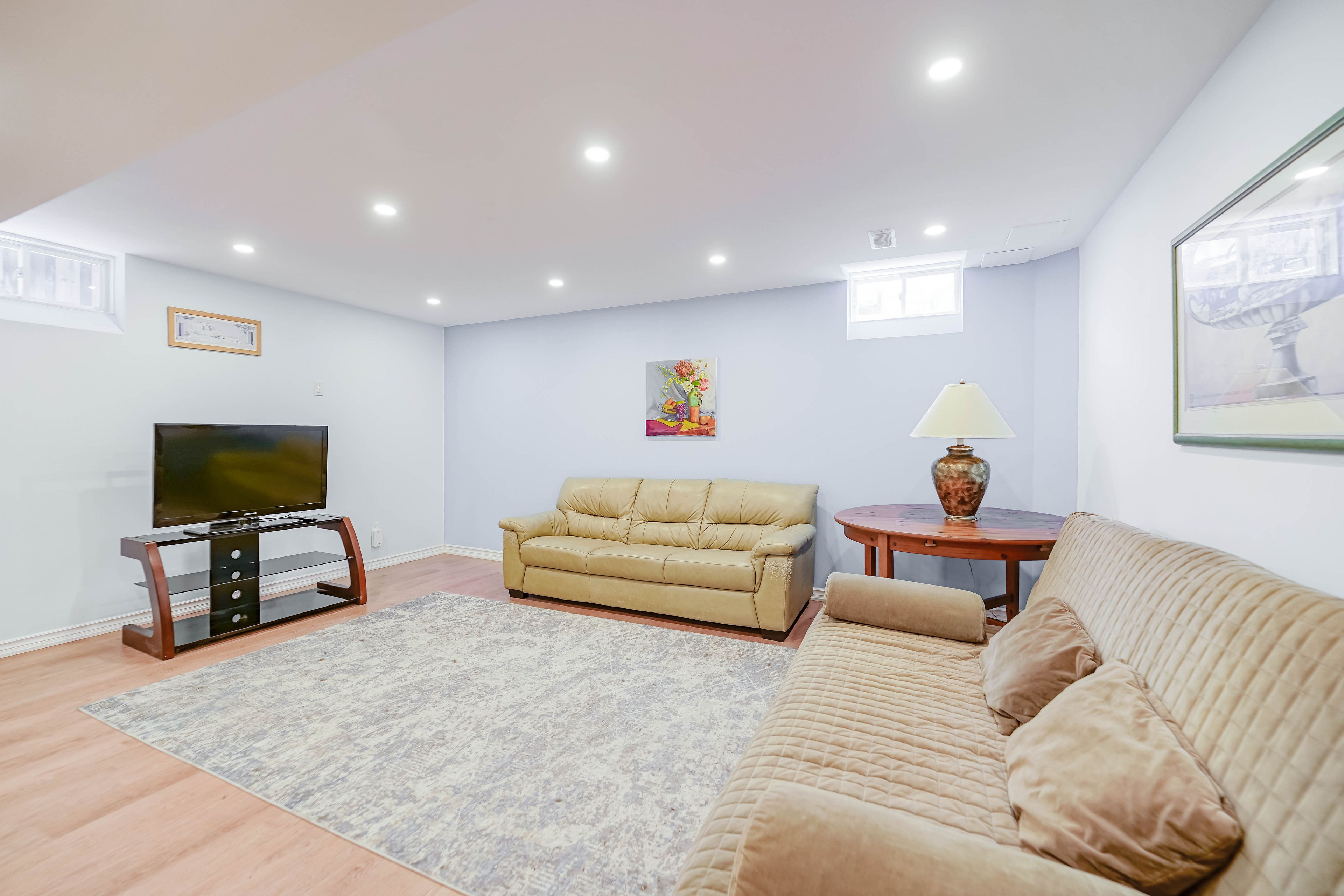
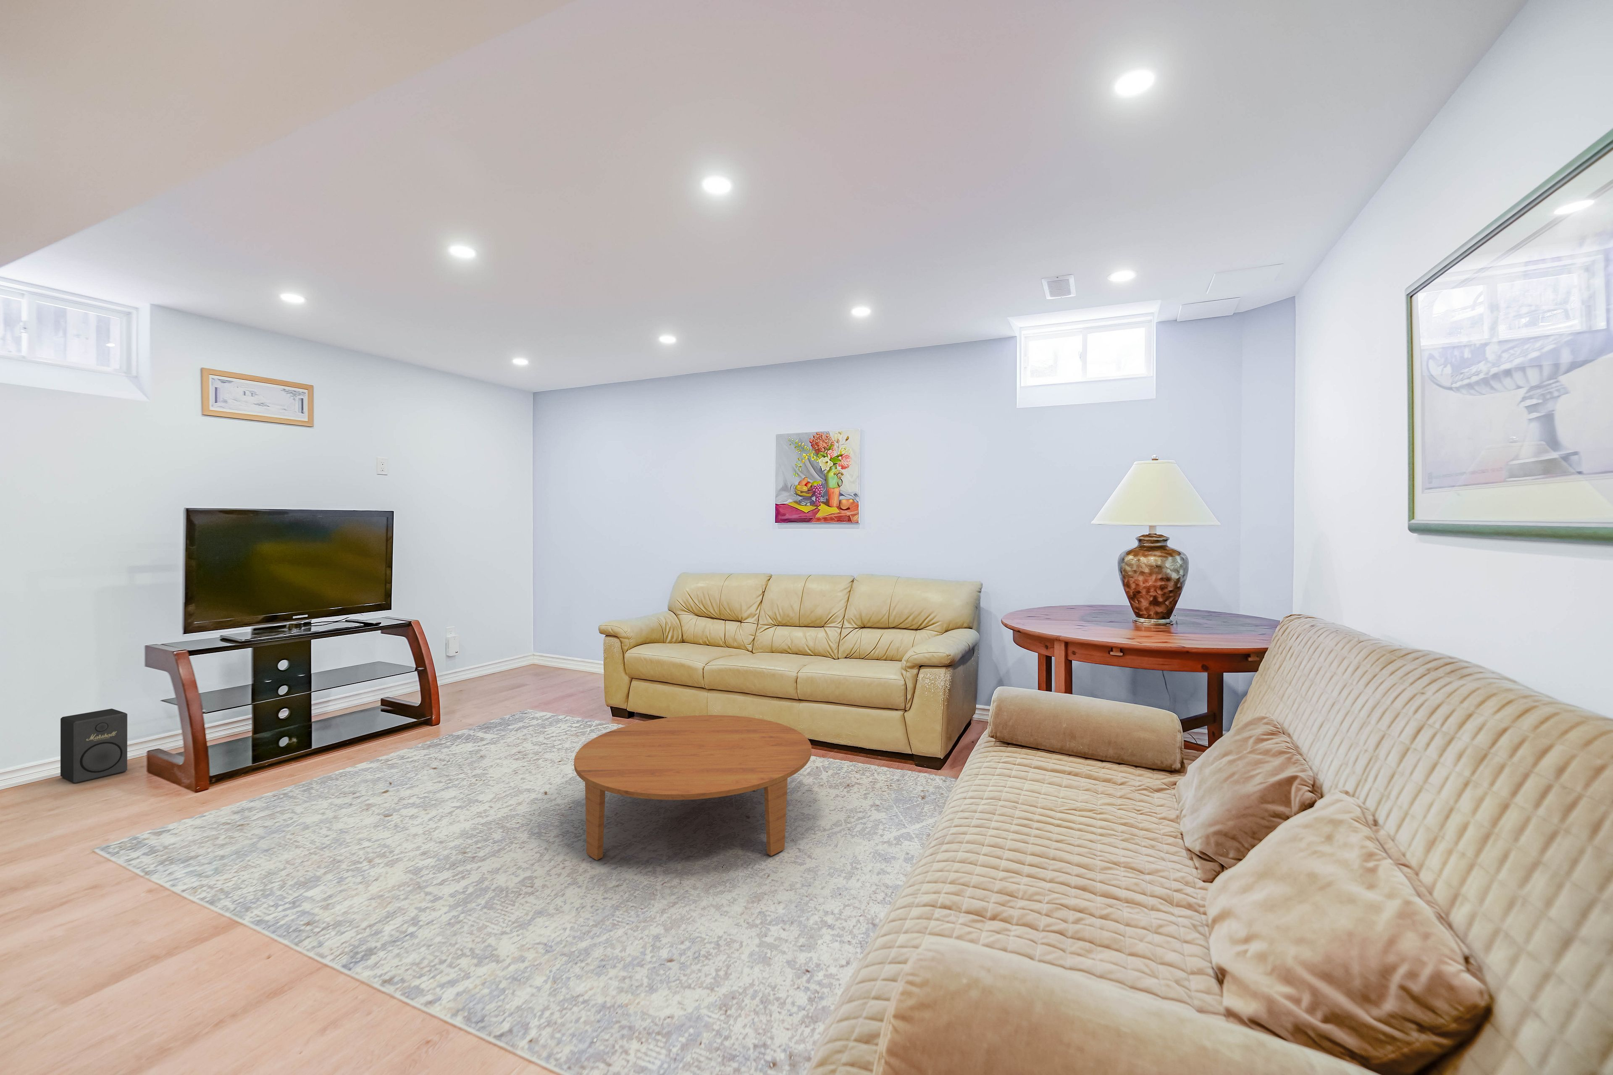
+ speaker (95, 745)
+ coffee table (696, 781)
